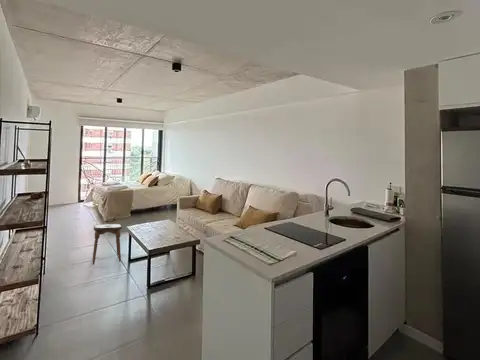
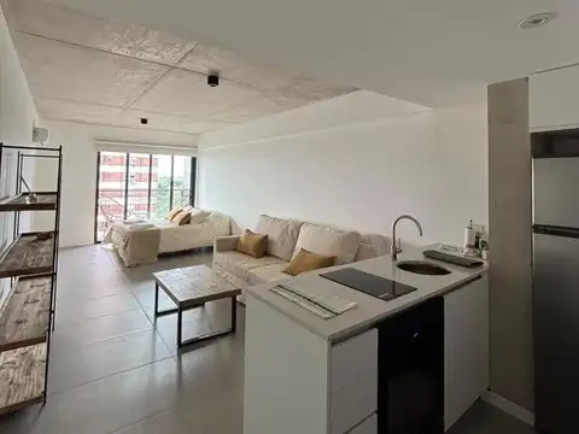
- stool (116, 243)
